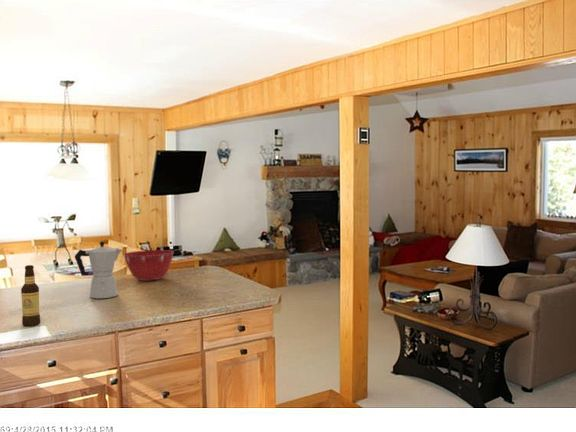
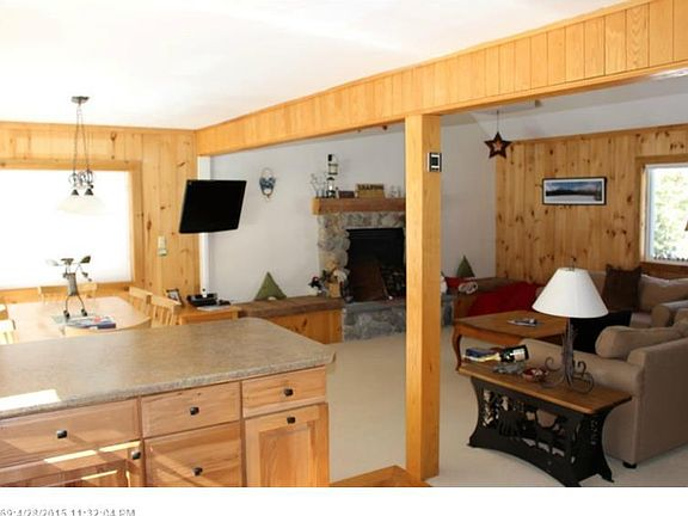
- moka pot (99, 269)
- mixing bowl (149, 265)
- bottle (30, 295)
